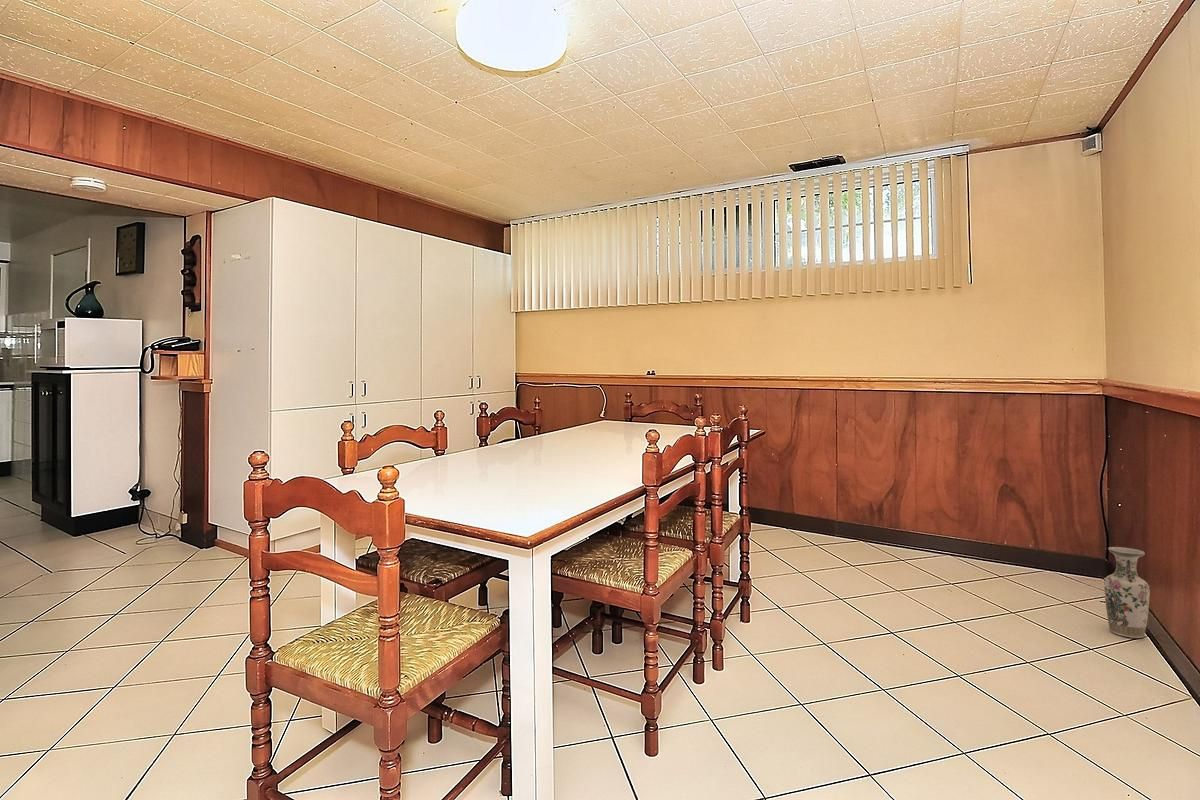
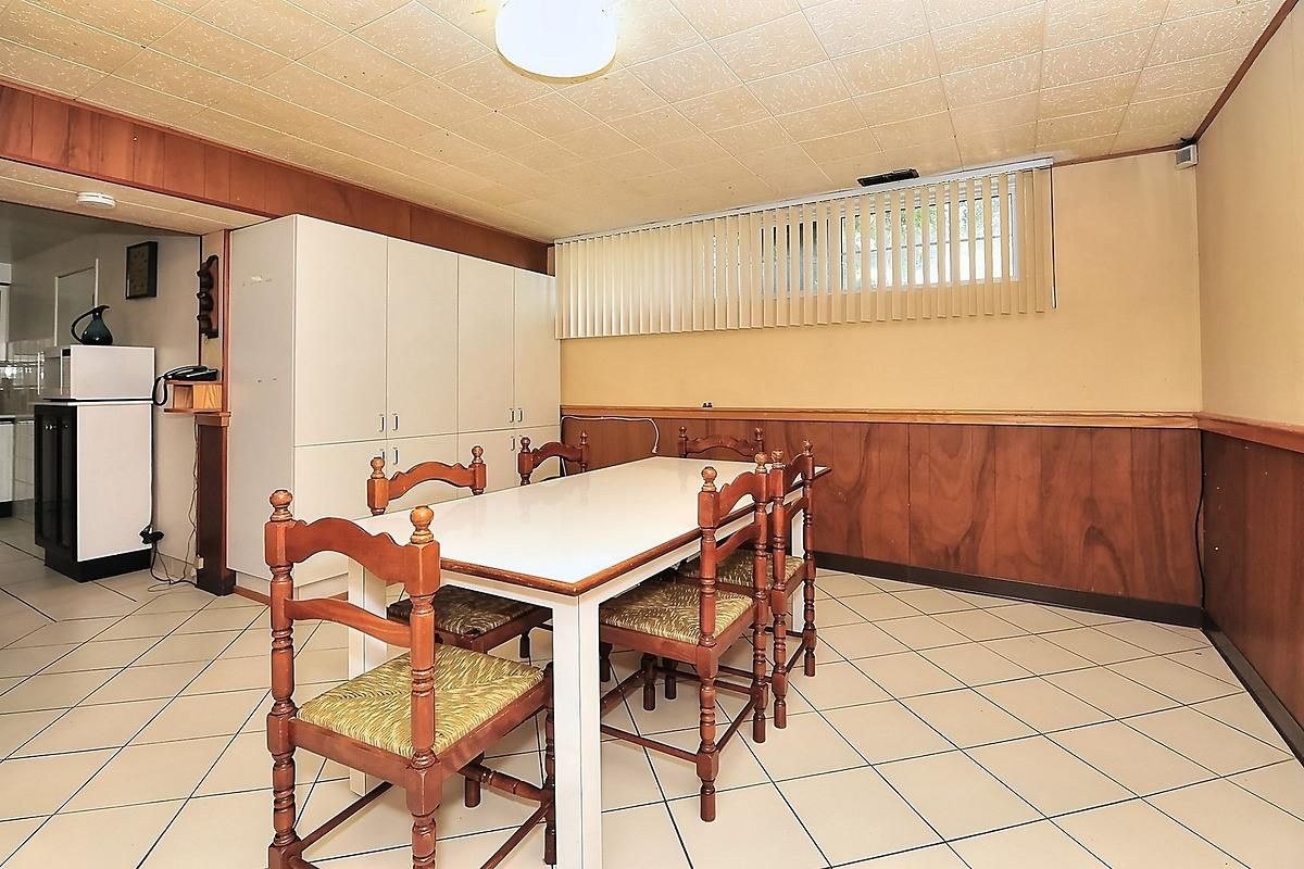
- vase (1126, 591)
